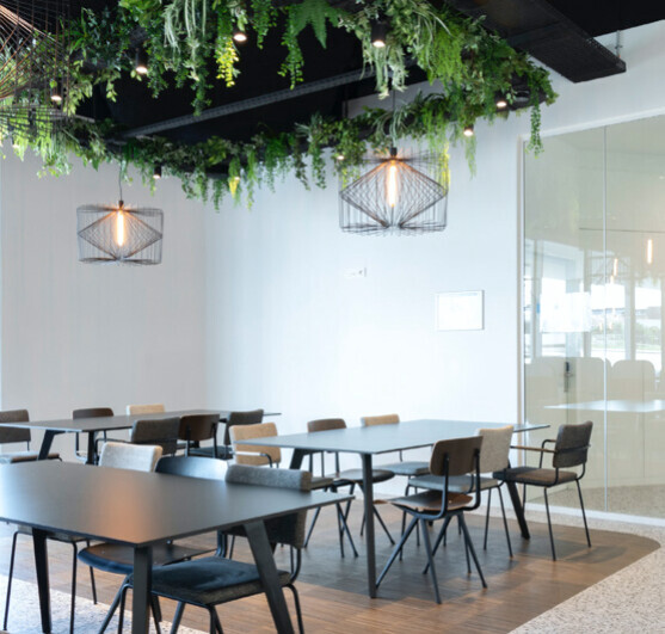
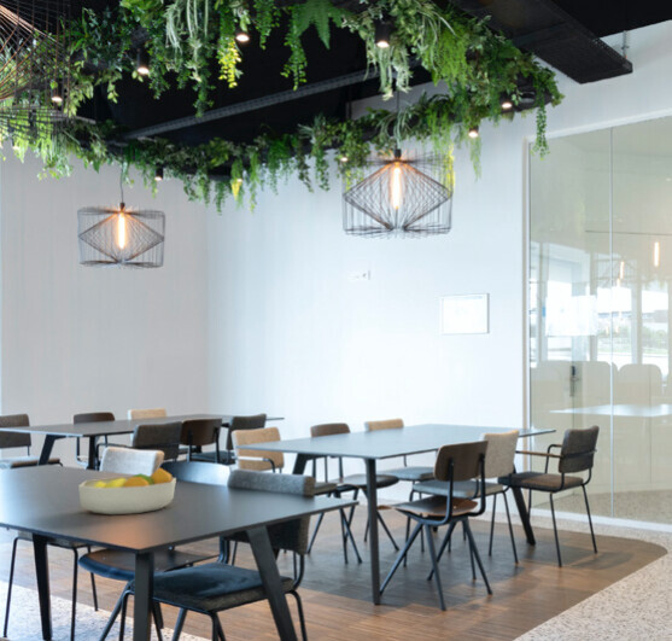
+ fruit bowl (128, 489)
